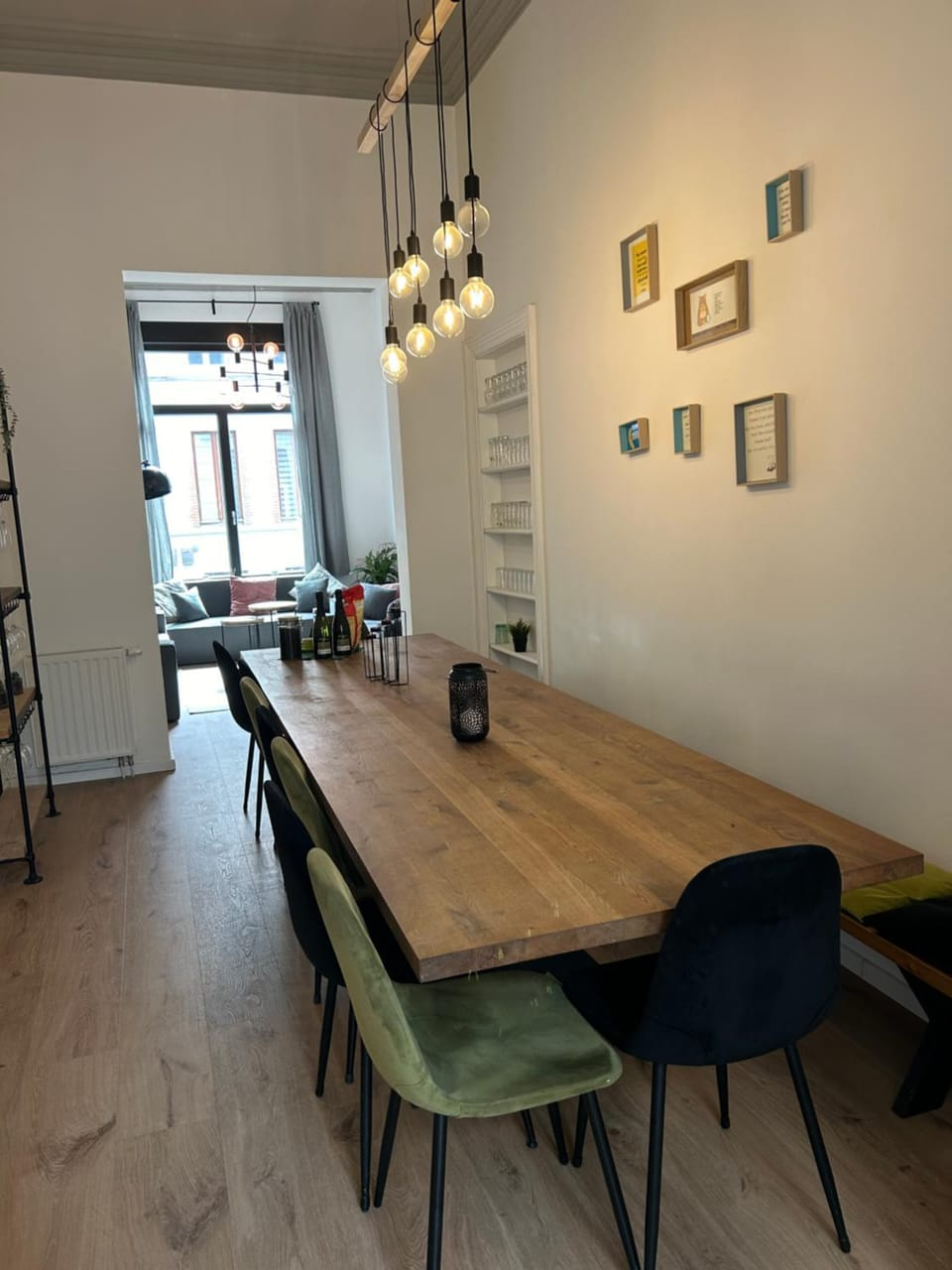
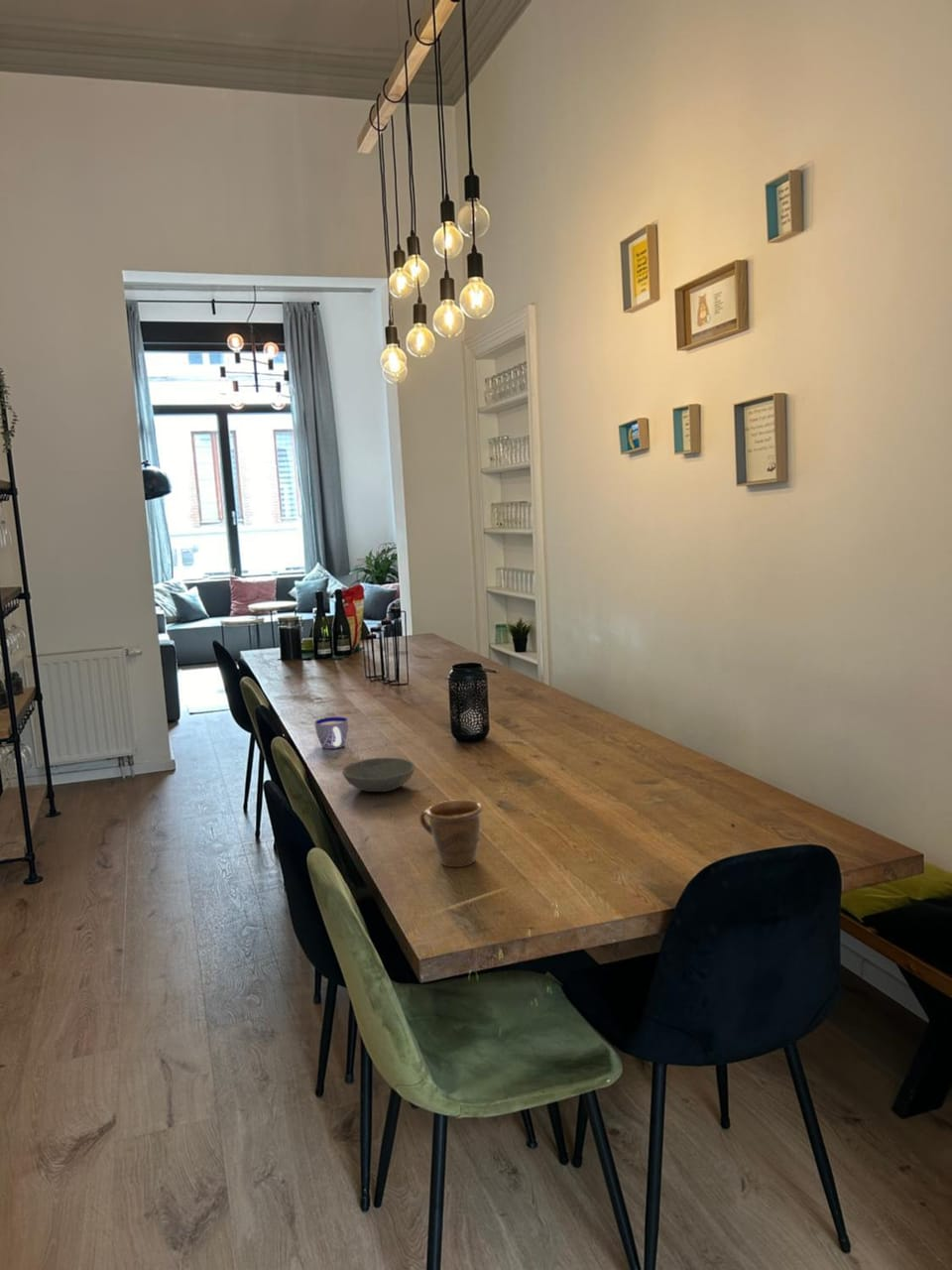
+ bowl (379, 777)
+ mug (451, 833)
+ cup (333, 734)
